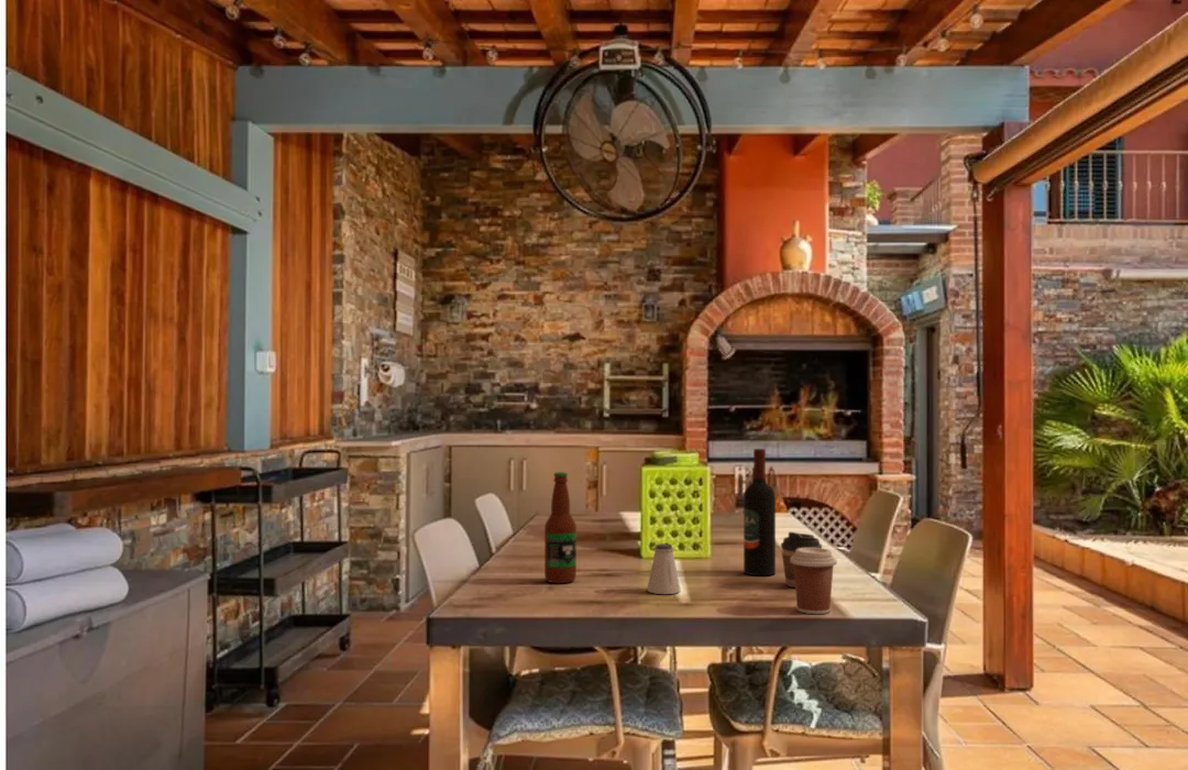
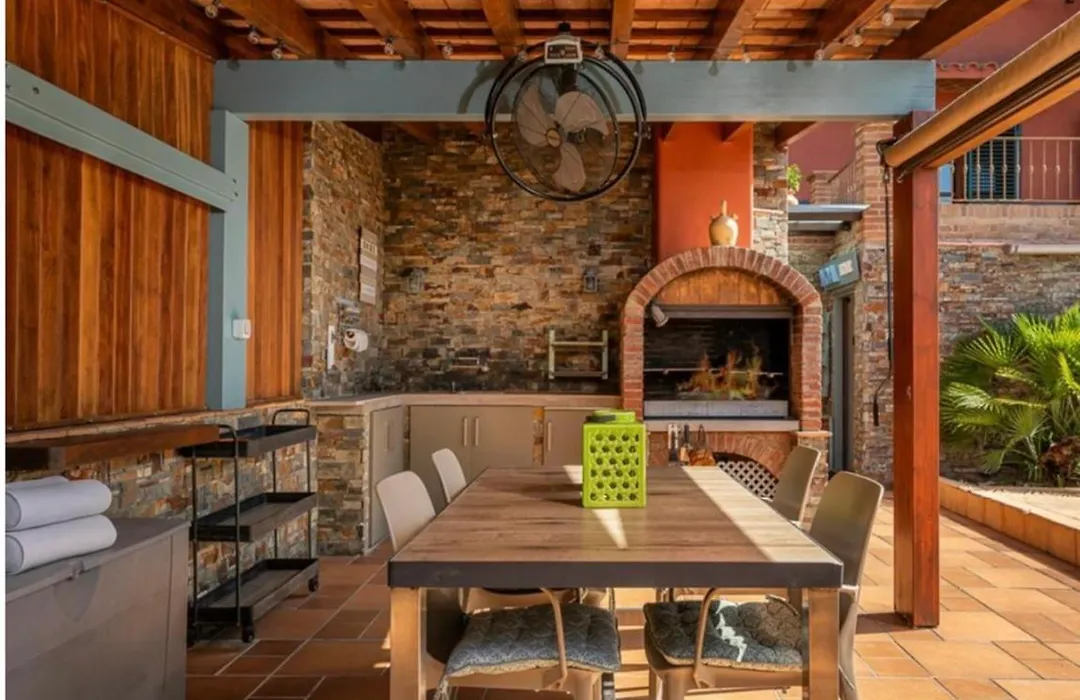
- bottle (560, 526)
- coffee cup (794, 553)
- coffee cup (813, 580)
- saltshaker (663, 568)
- wine bottle (759, 510)
